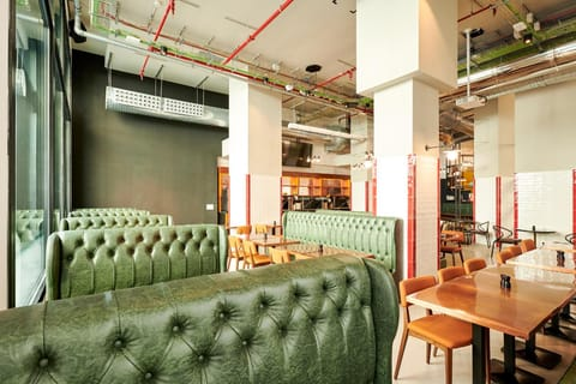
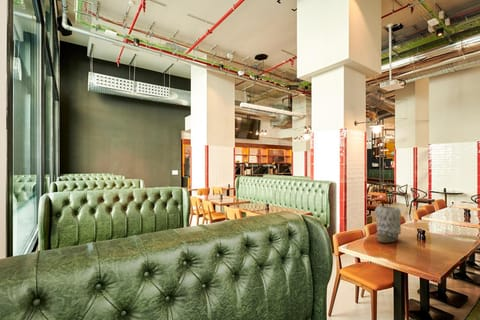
+ vase (386, 223)
